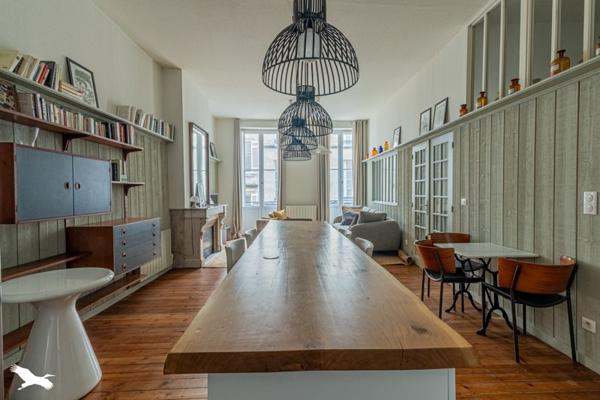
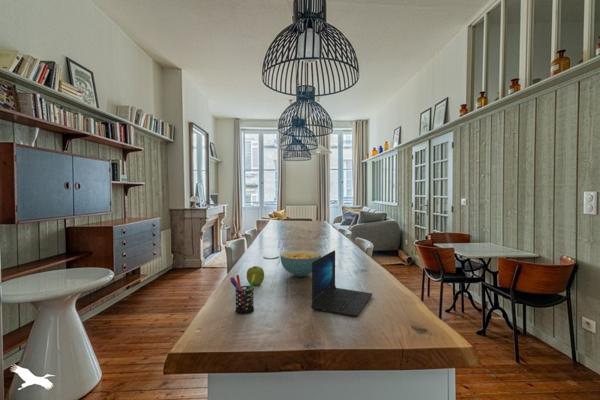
+ fruit (255, 274)
+ laptop (334, 279)
+ cereal bowl (300, 264)
+ pen holder (245, 292)
